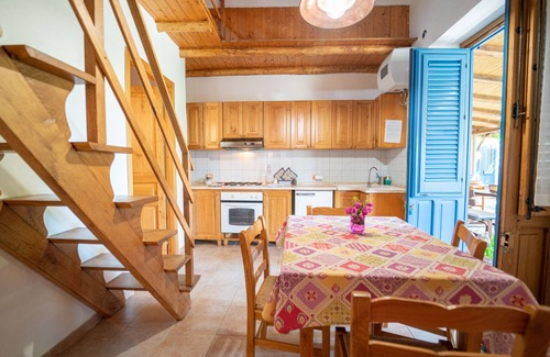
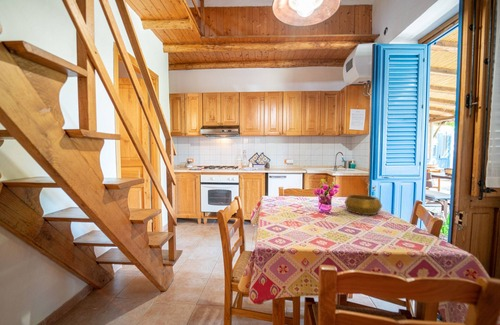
+ decorative bowl (362, 204)
